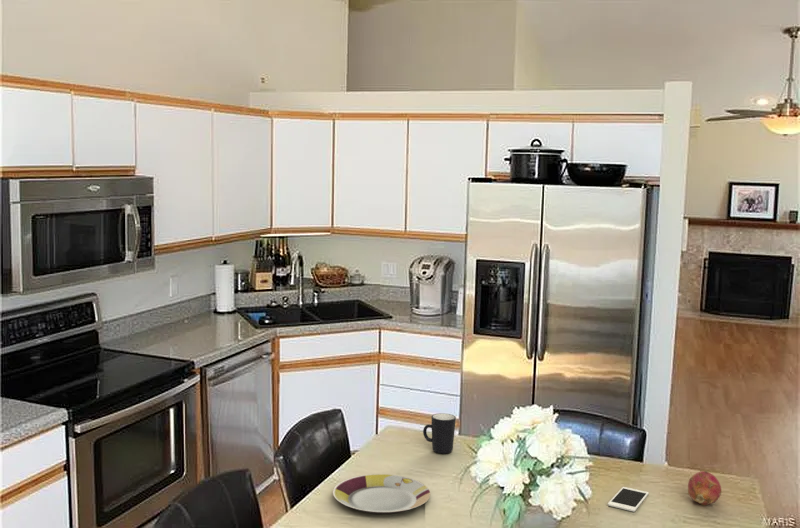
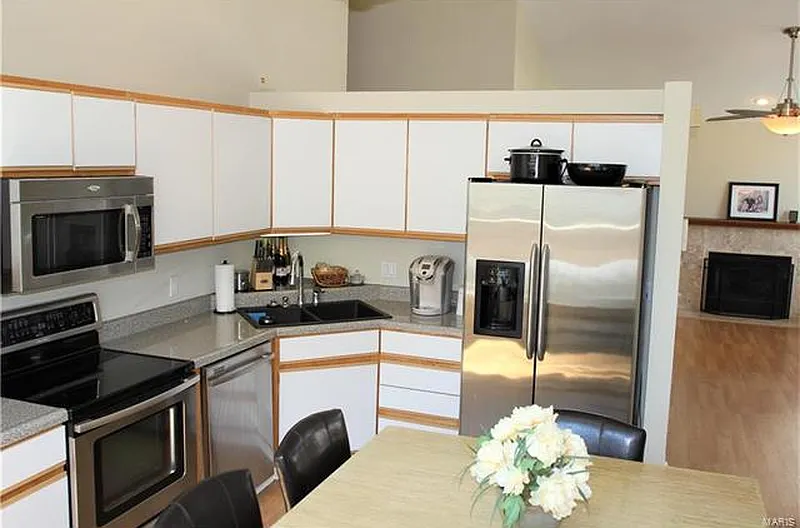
- mug (439, 433)
- cell phone (628, 498)
- fruit (705, 486)
- plate (381, 495)
